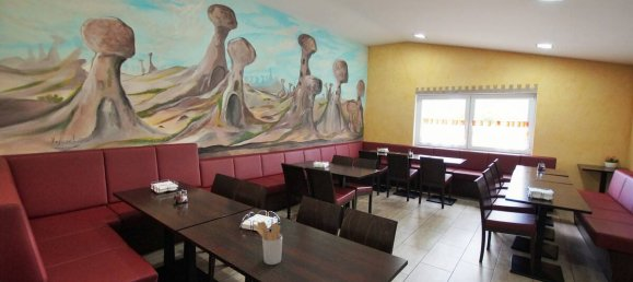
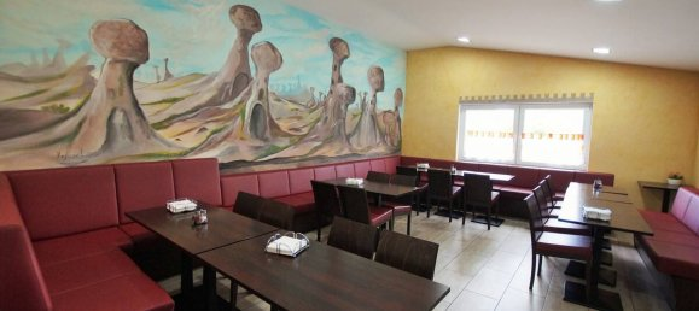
- utensil holder (268, 242)
